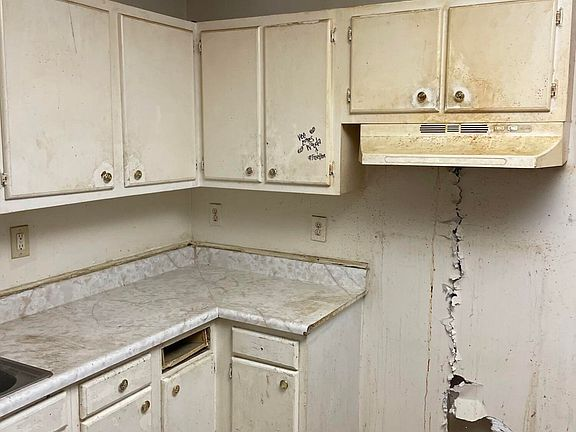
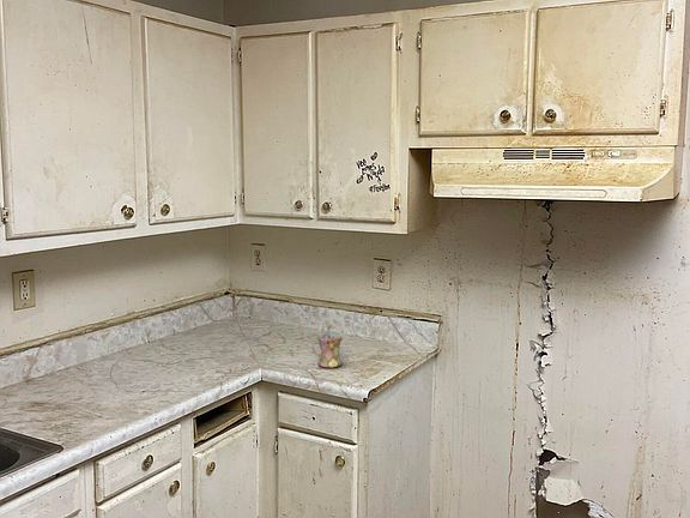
+ mug (326, 351)
